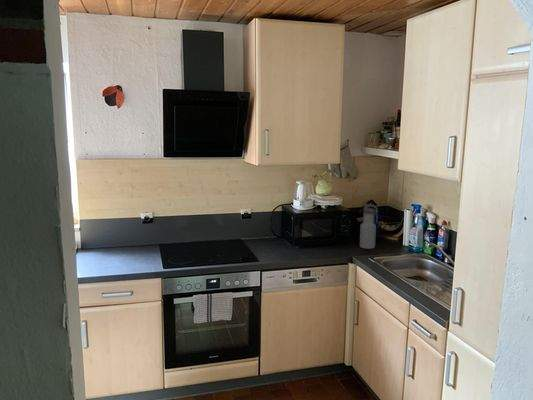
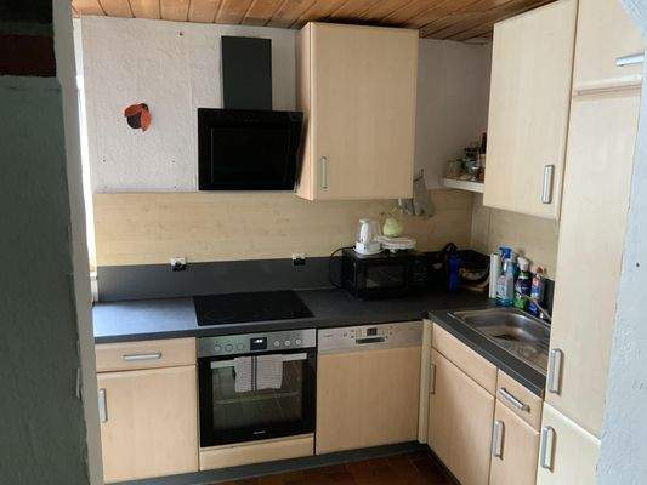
- water bottle (368, 225)
